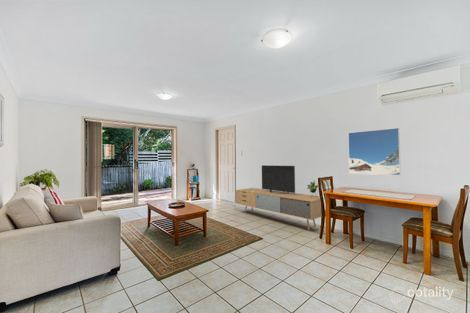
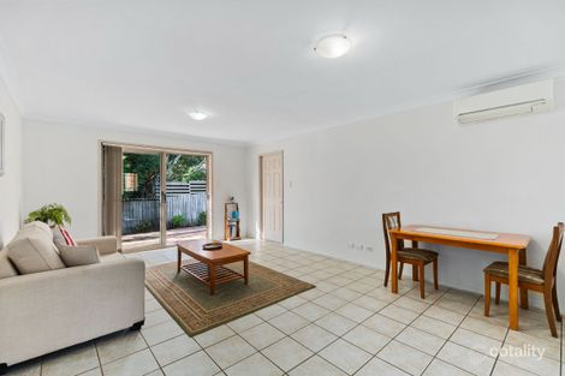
- media console (276, 192)
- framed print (372, 152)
